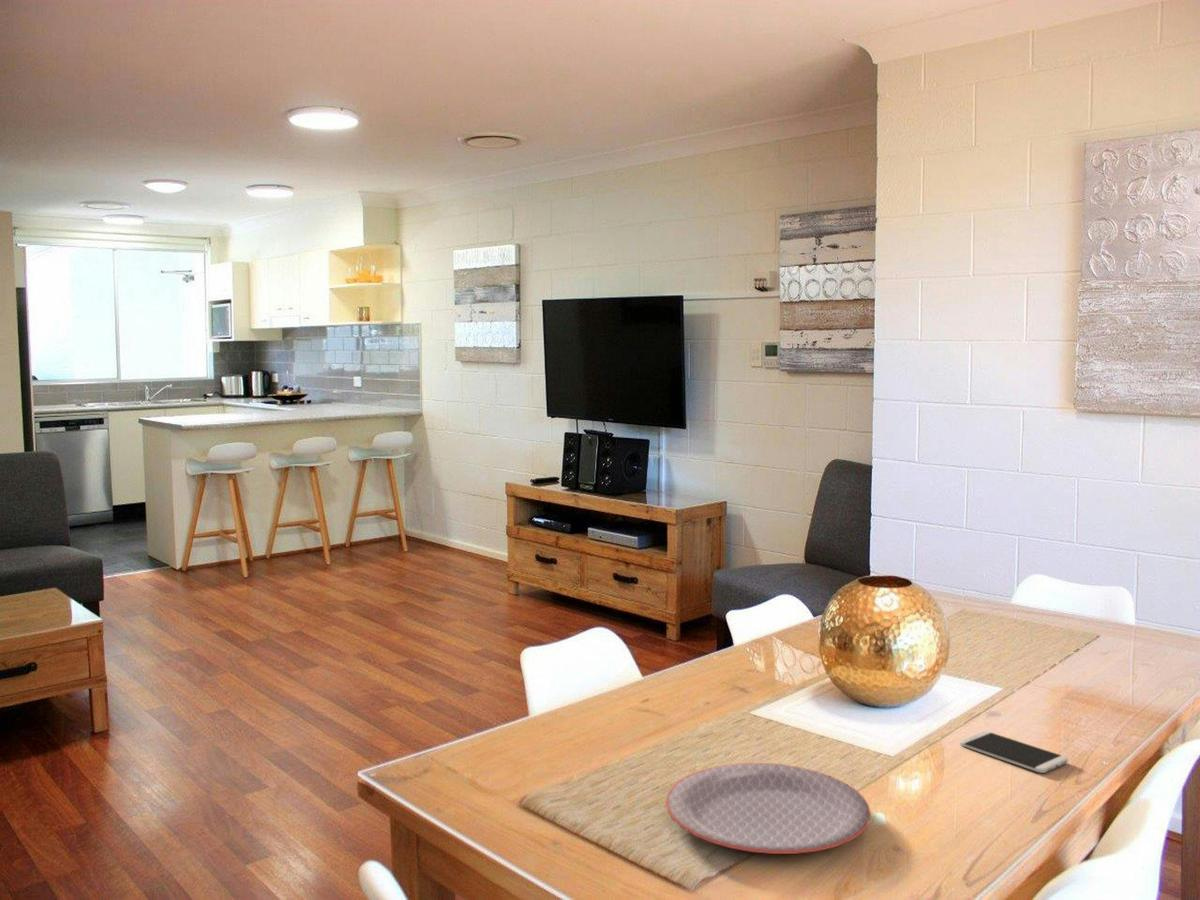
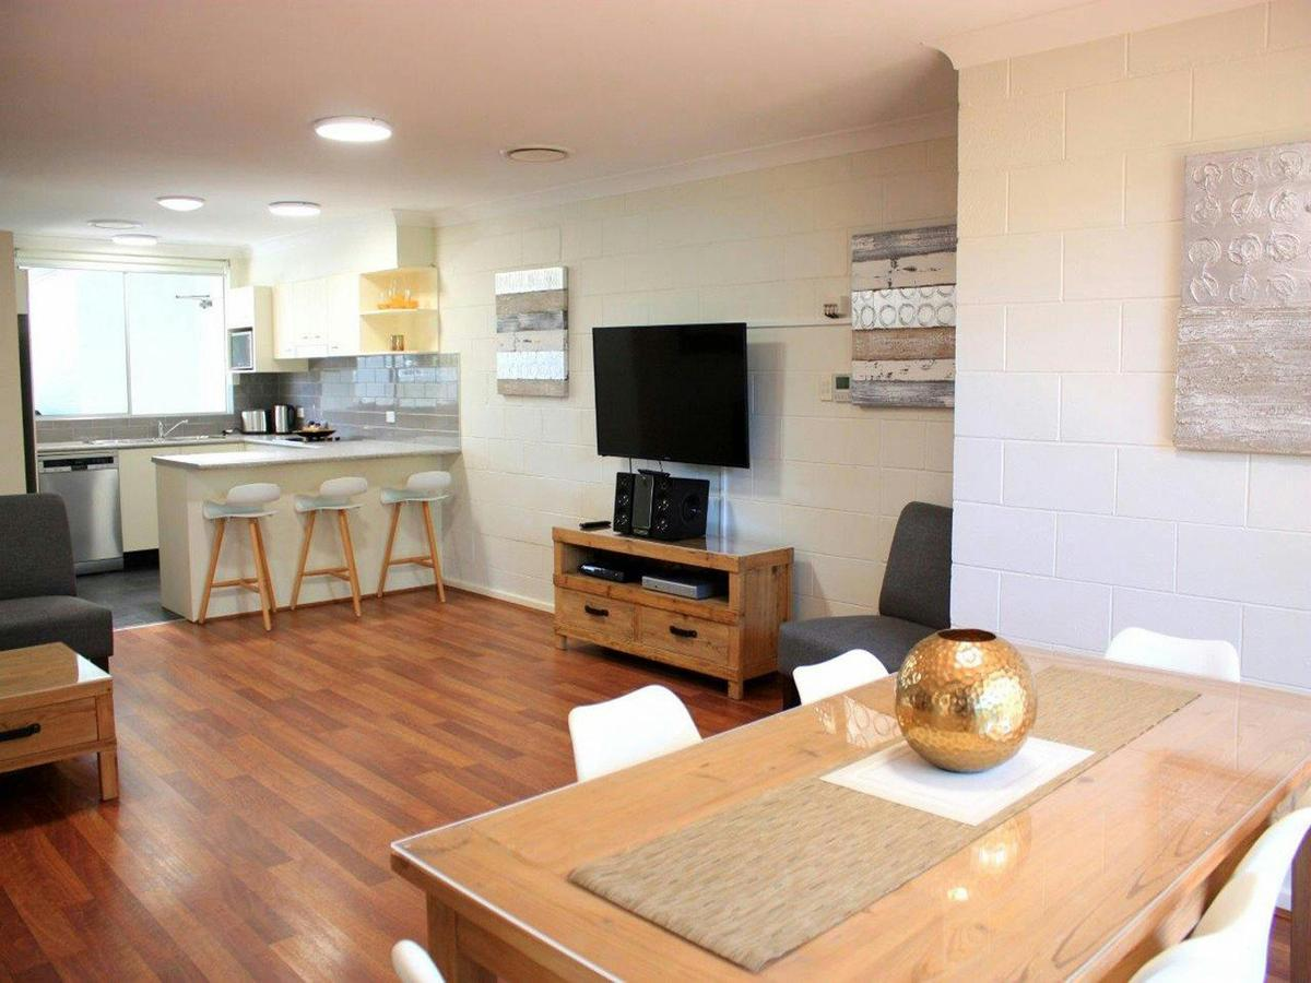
- plate (766, 810)
- smartphone (1012, 751)
